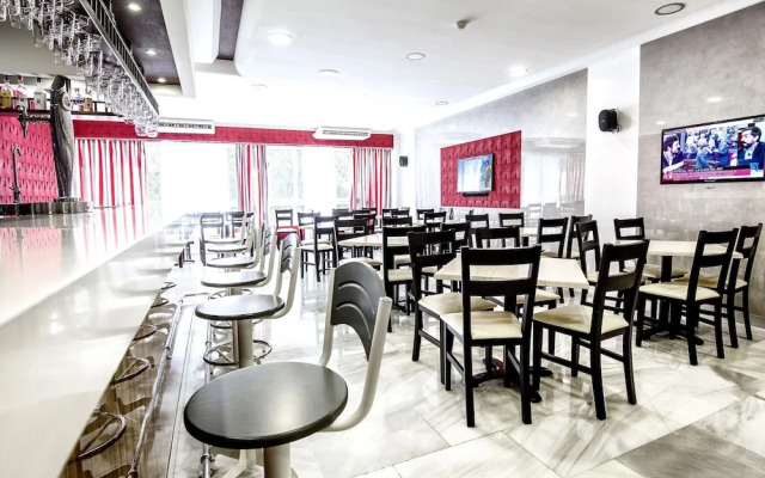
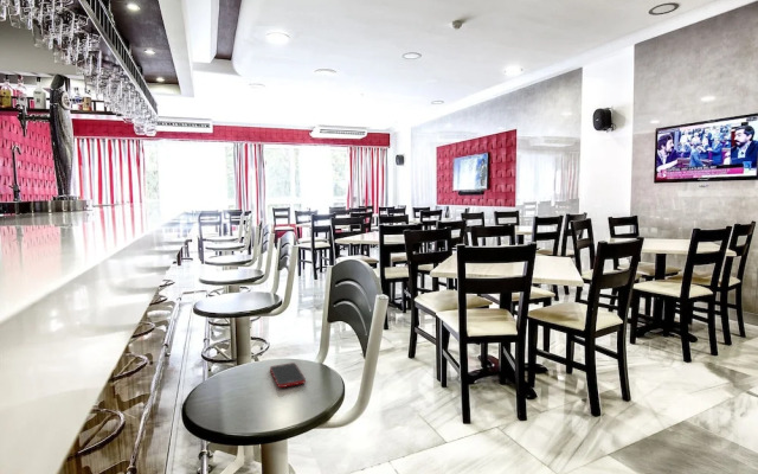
+ cell phone (287, 374)
